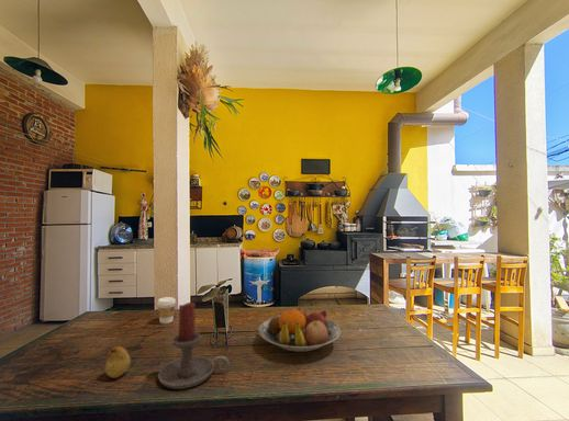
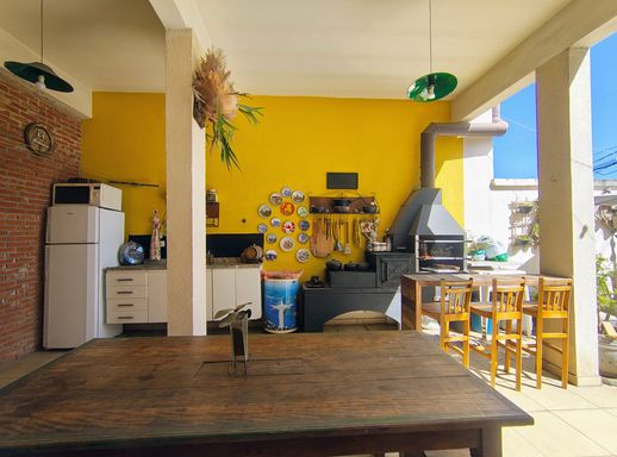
- fruit (116, 359)
- fruit bowl (299, 325)
- coffee cup (166, 309)
- candle holder (194, 338)
